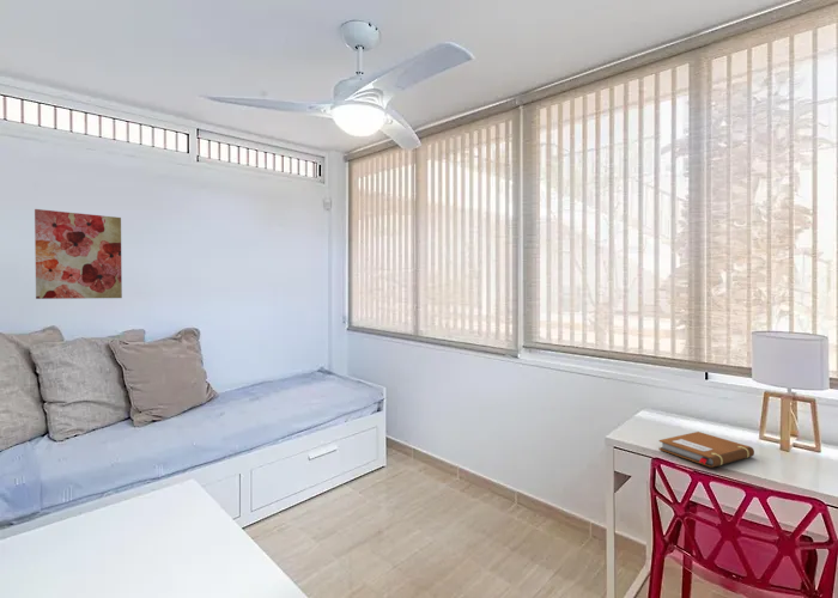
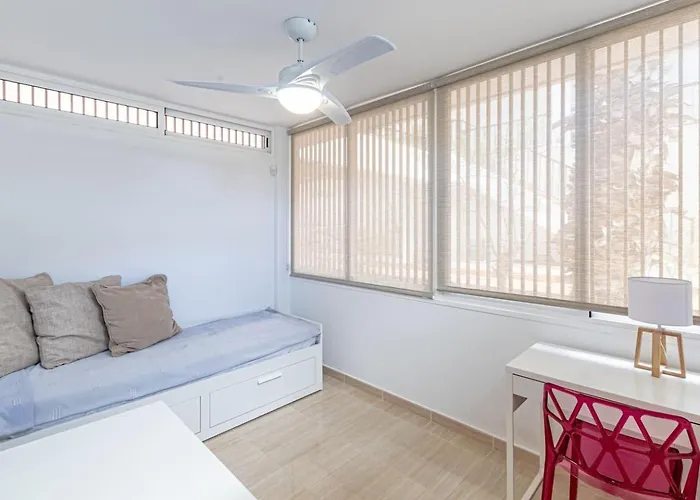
- notebook (704, 448)
- wall art (80, 256)
